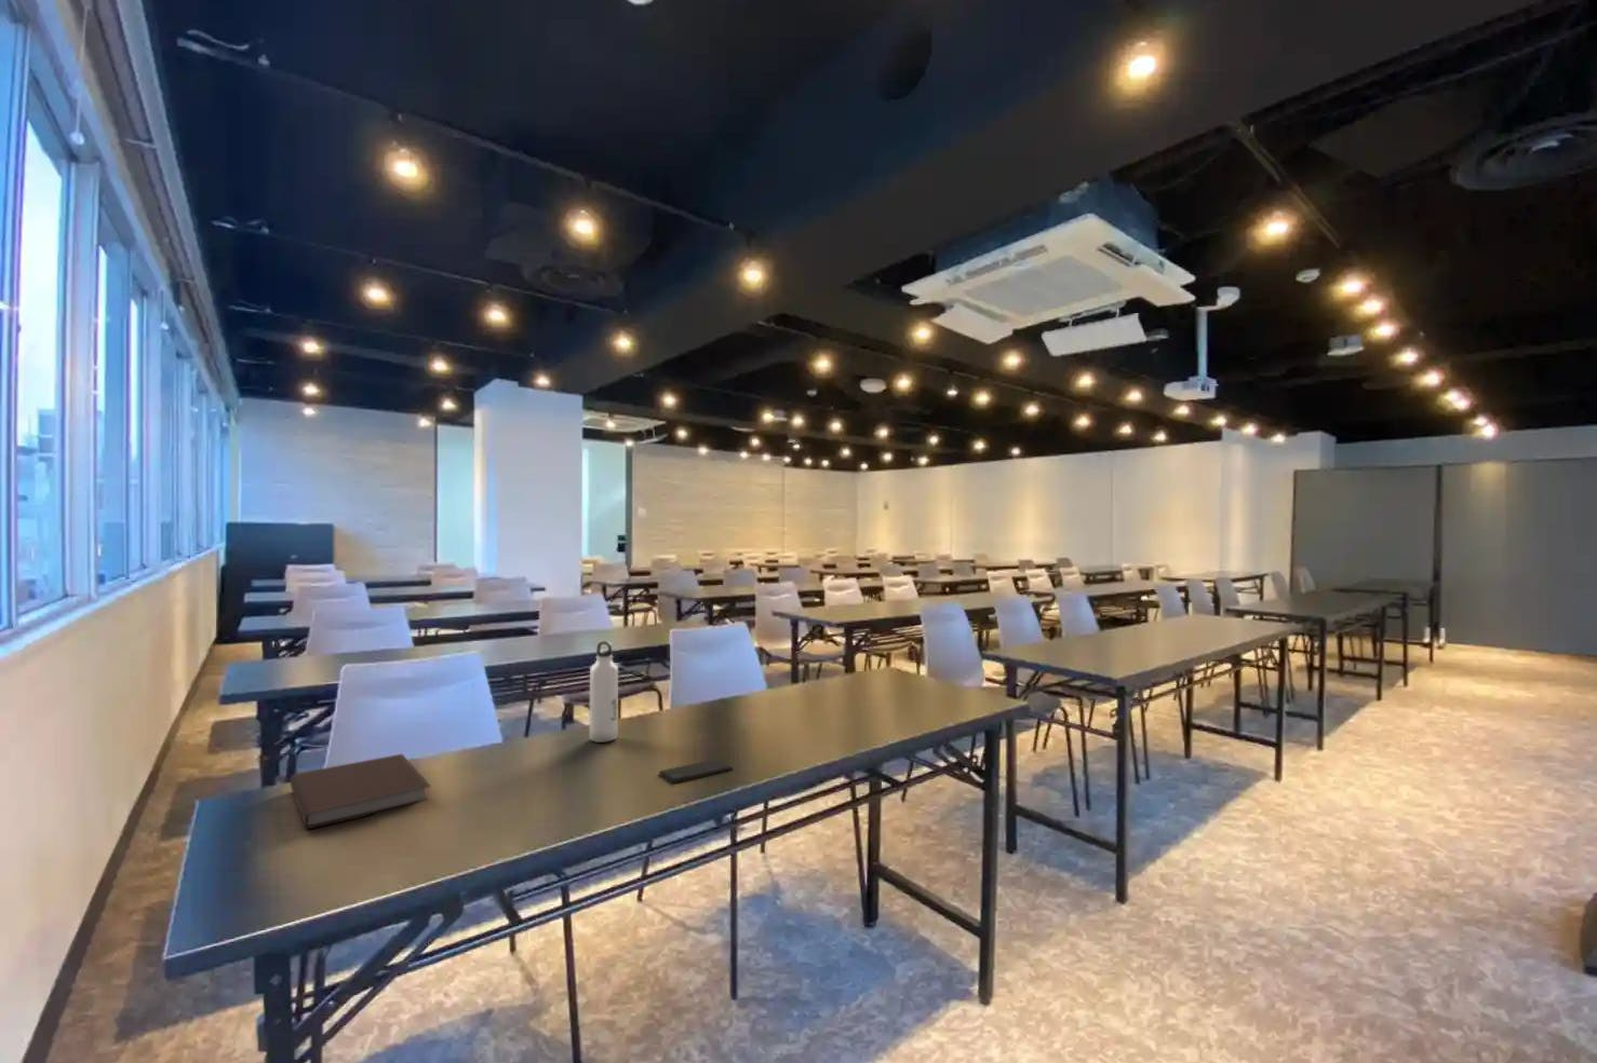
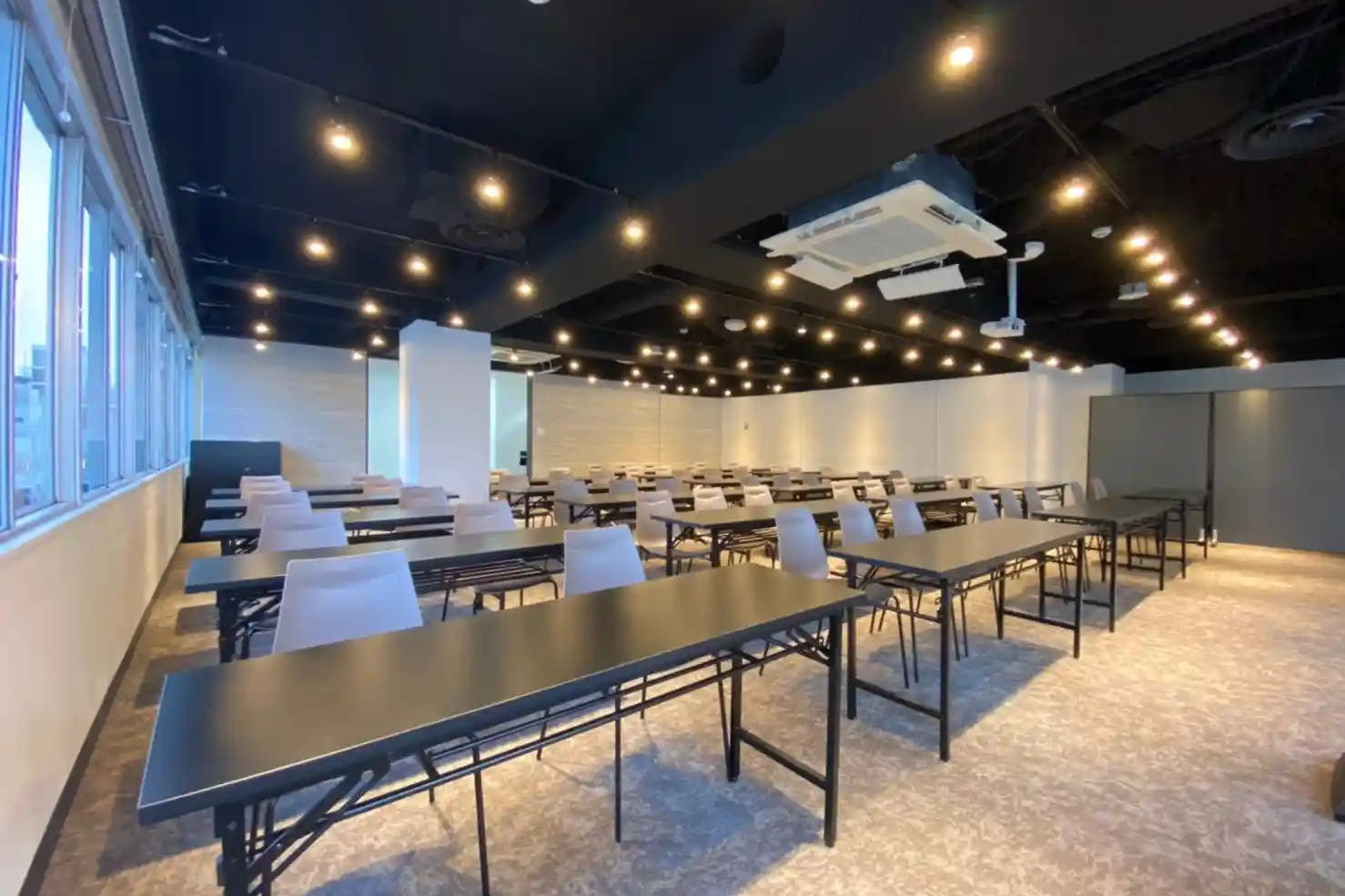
- notebook (359, 787)
- smartphone (696, 770)
- water bottle (603, 689)
